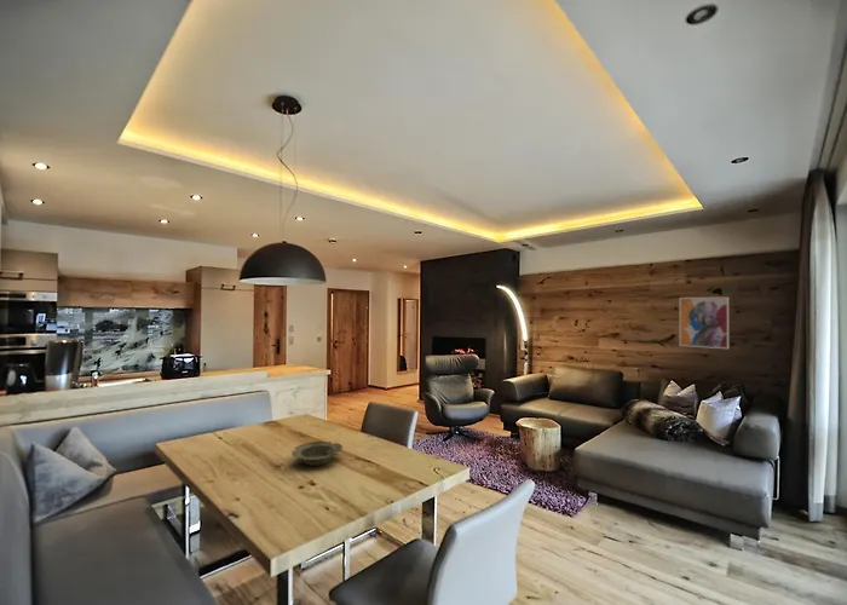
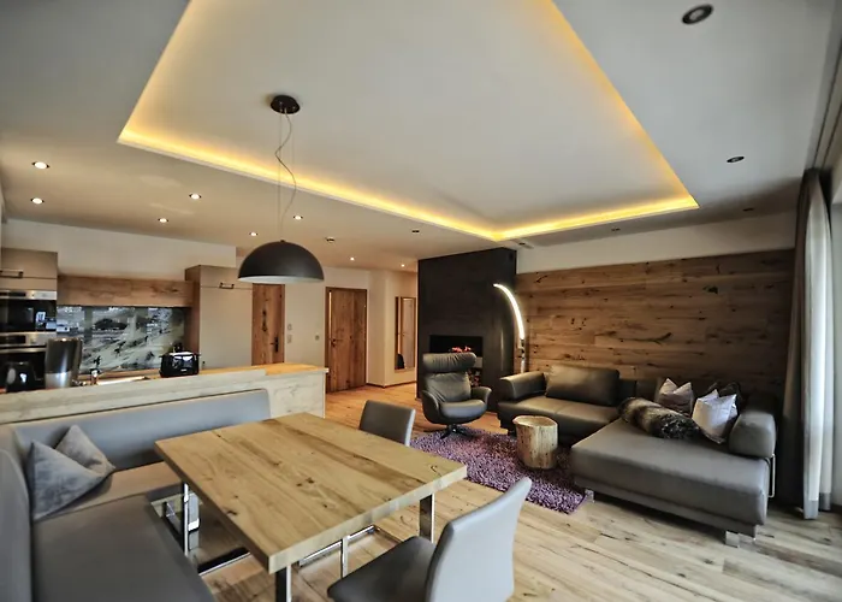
- bowl (317, 455)
- wall art (703, 322)
